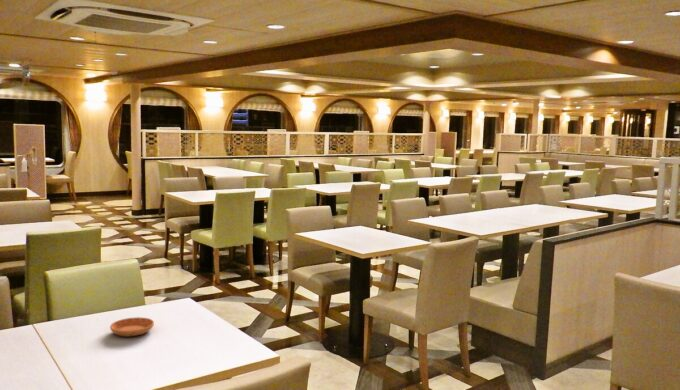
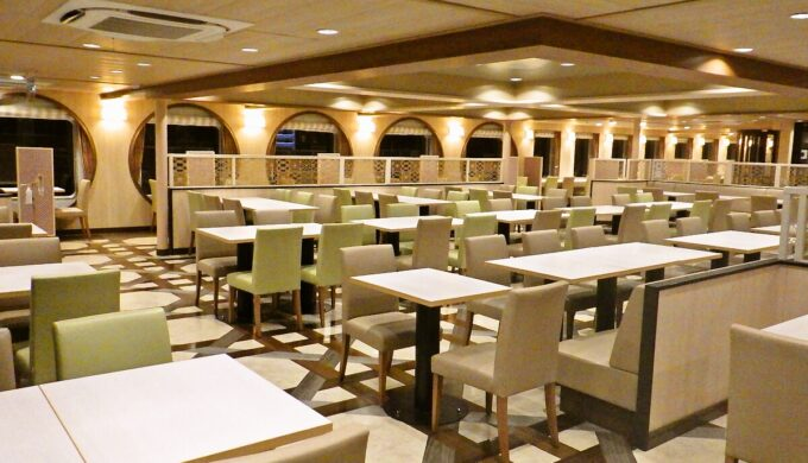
- saucer (132, 327)
